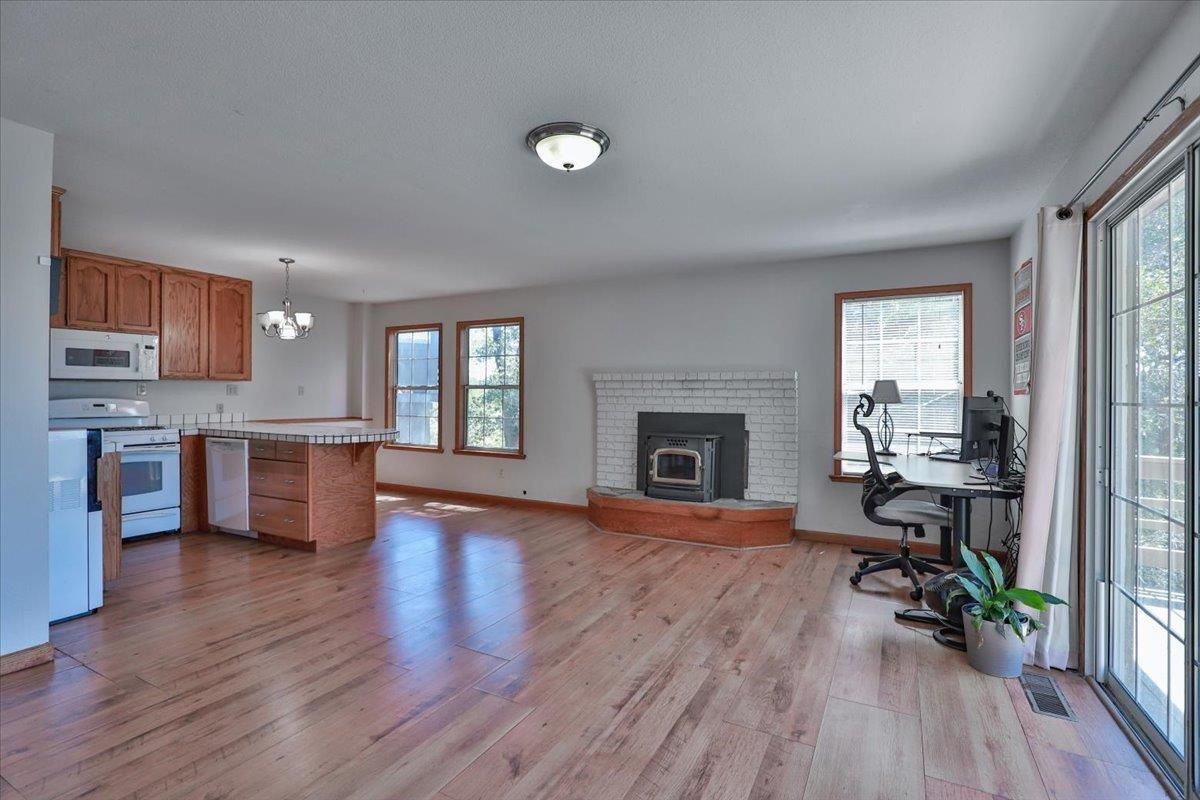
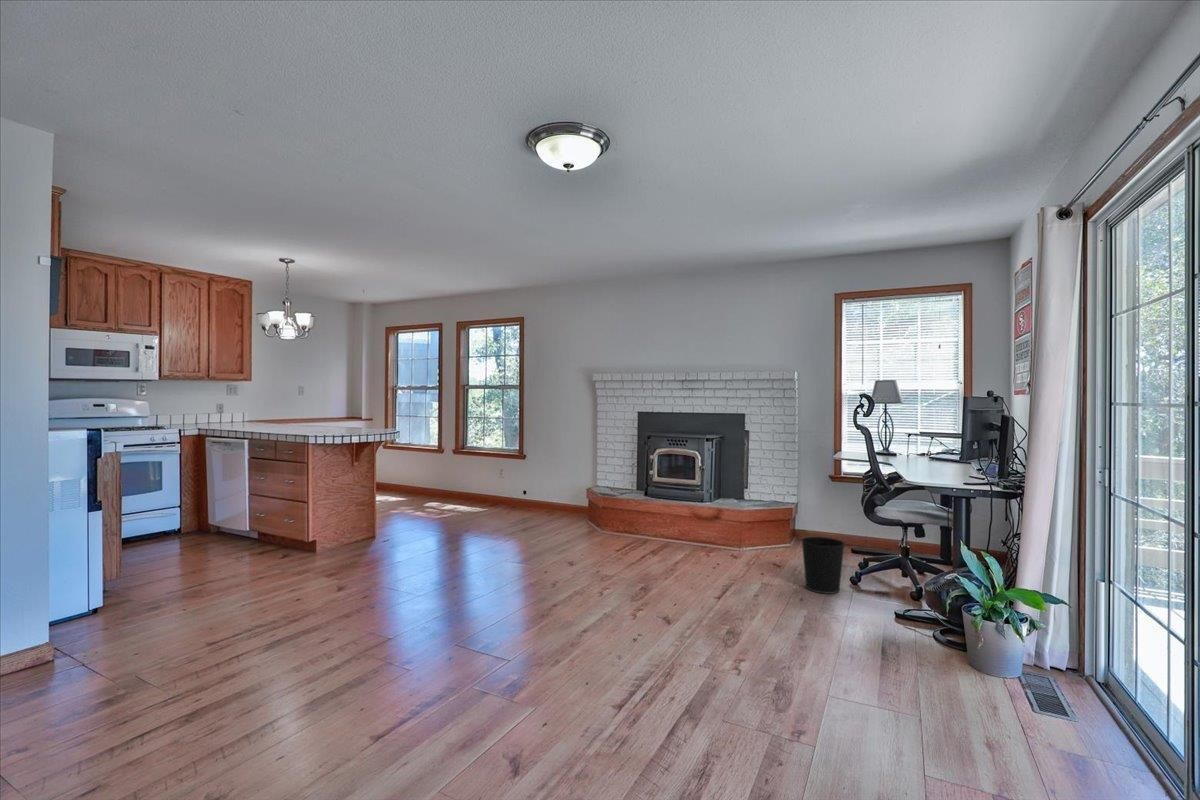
+ wastebasket (822, 564)
